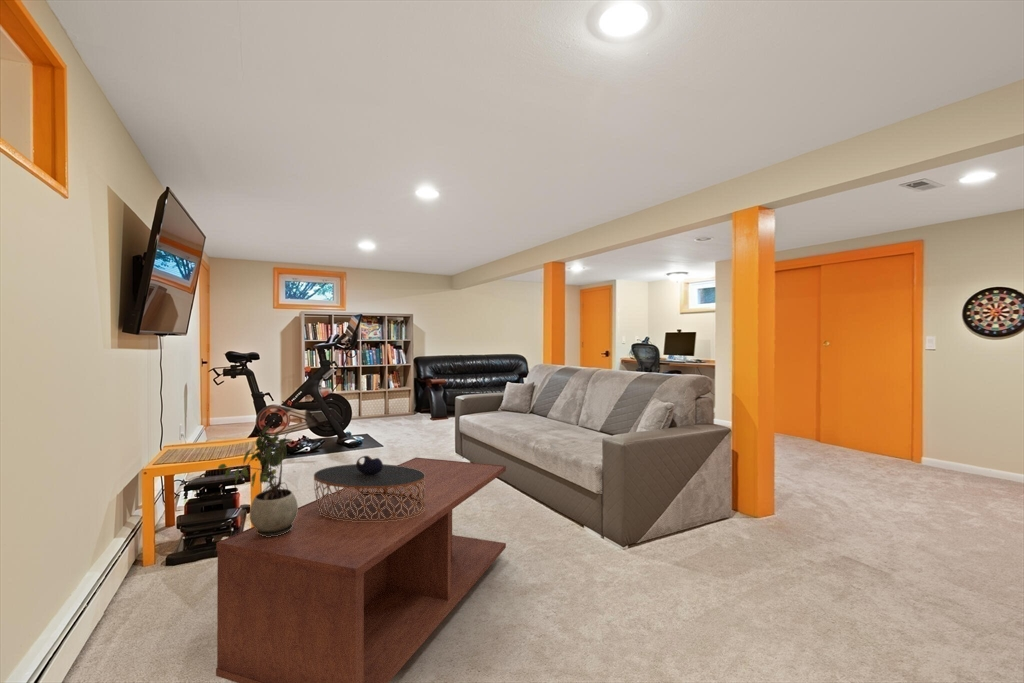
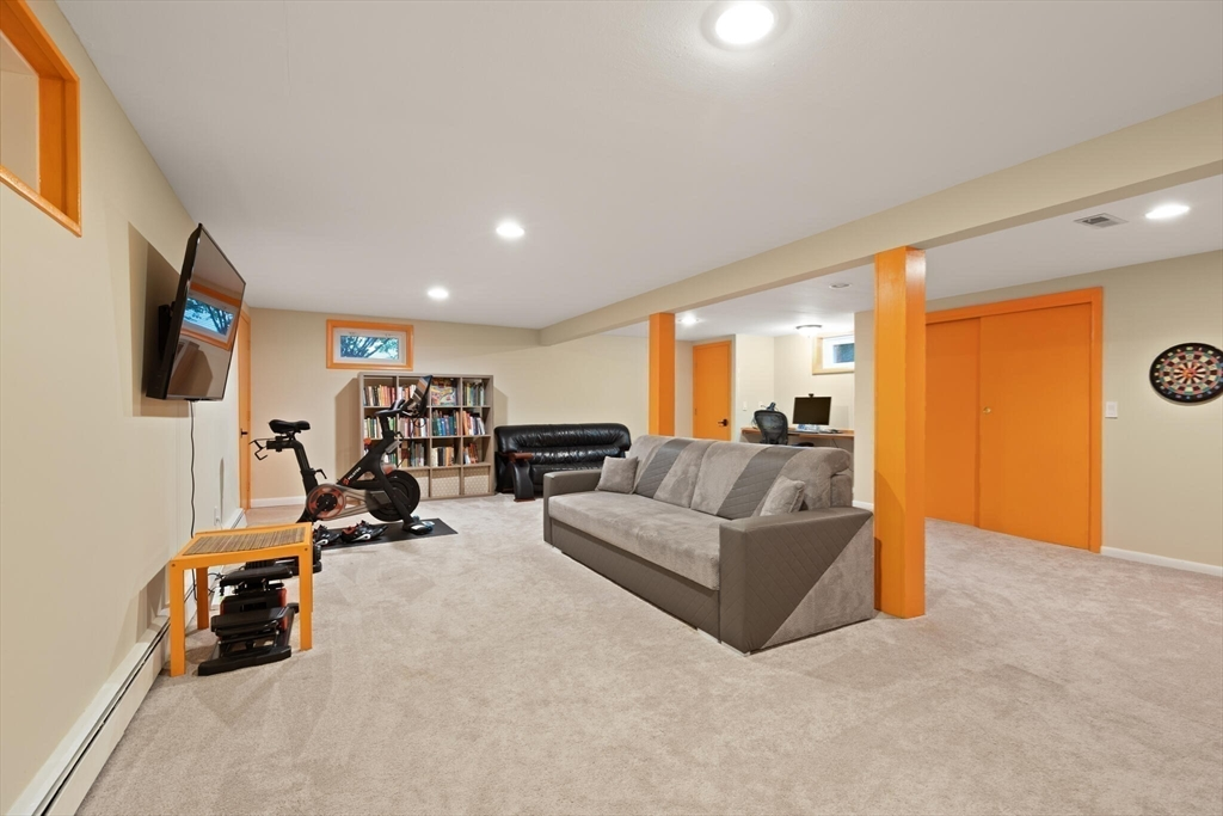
- coffee table (395, 551)
- potted plant (264, 480)
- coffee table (369, 481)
